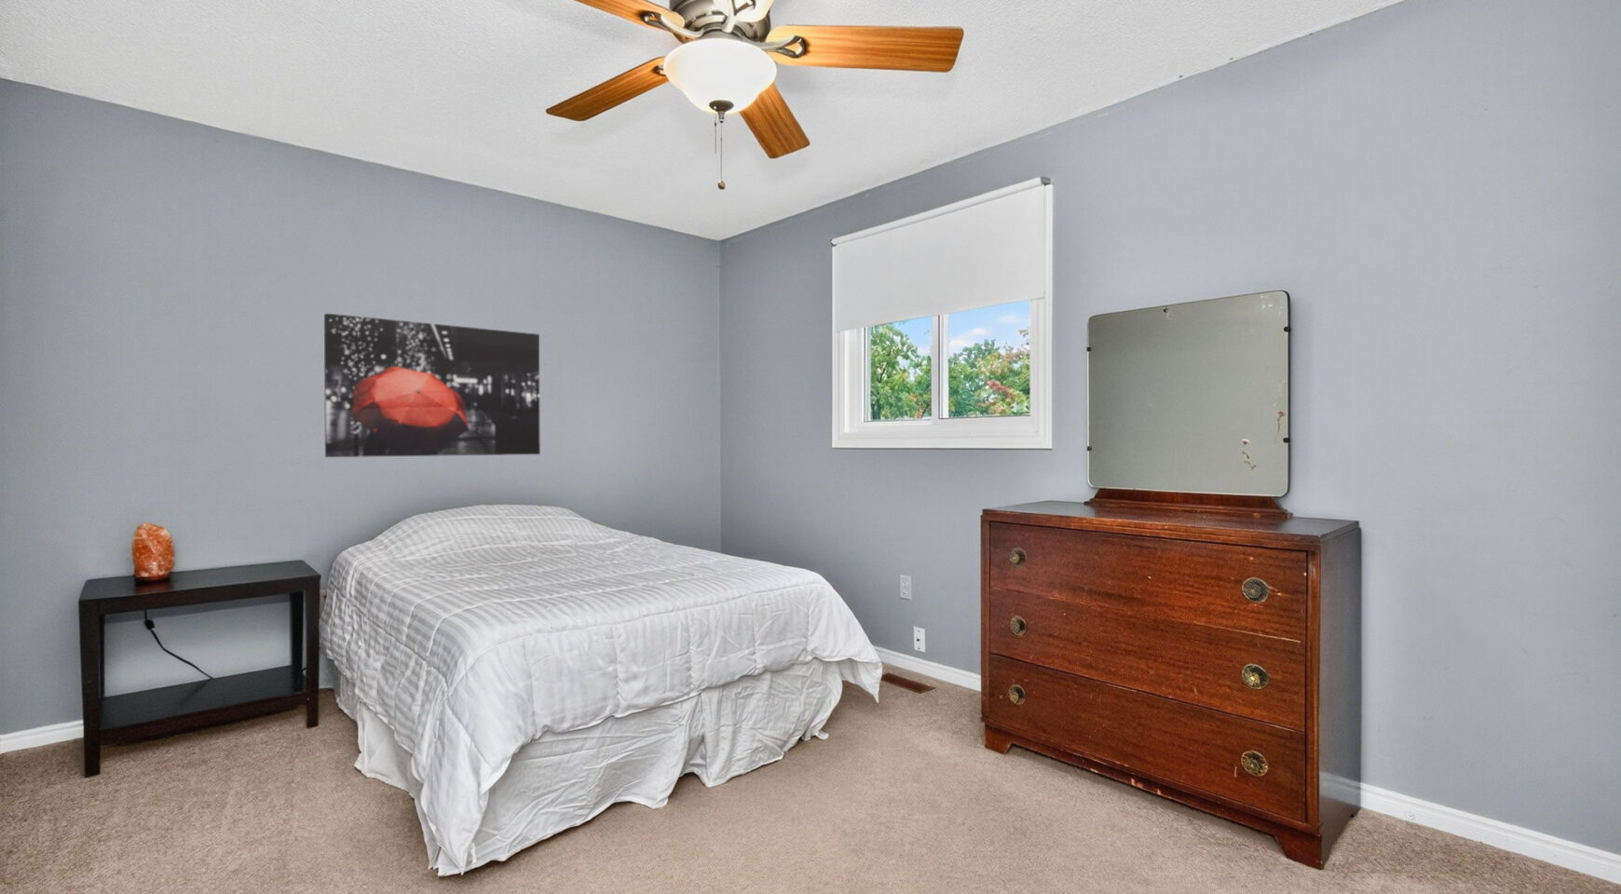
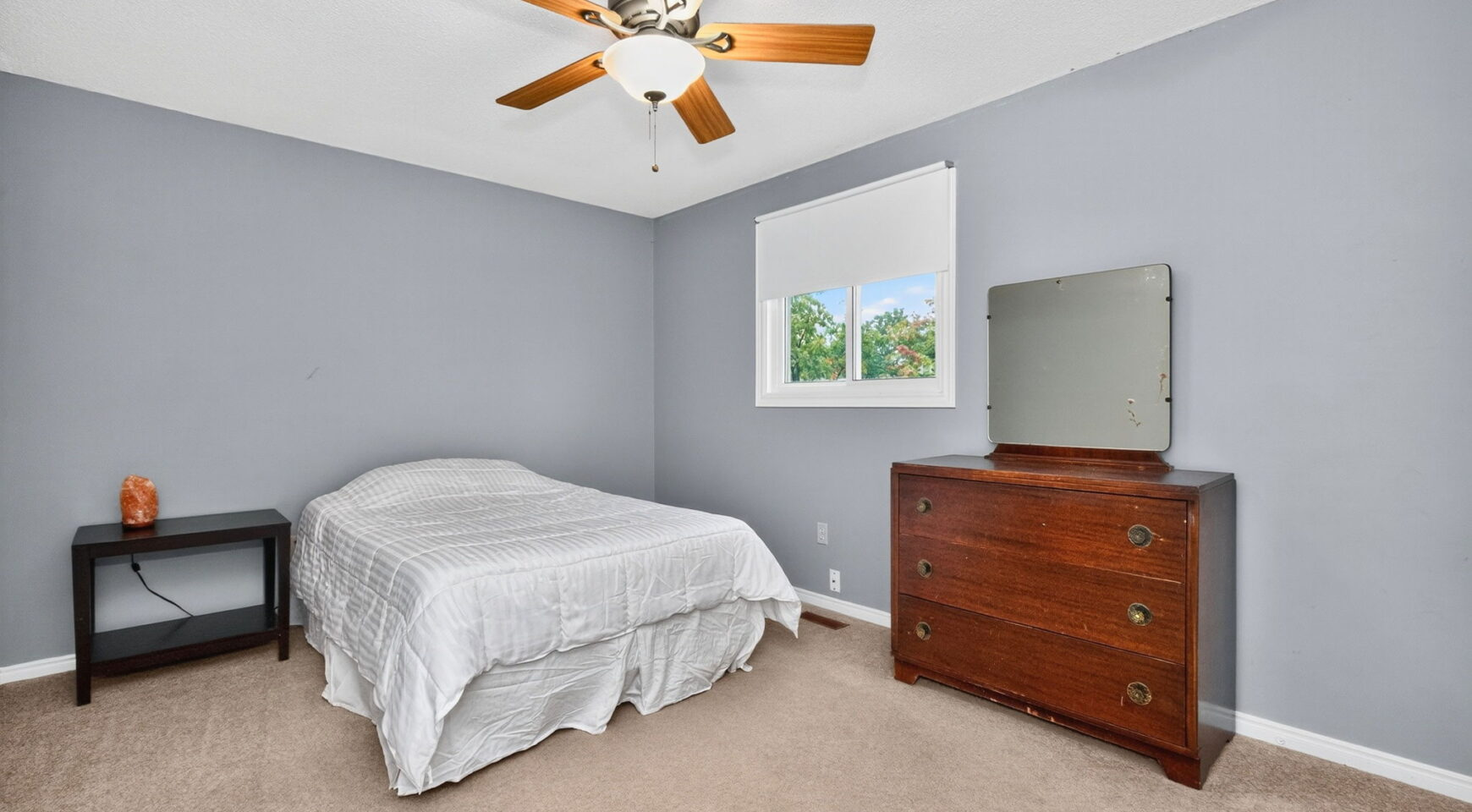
- wall art (440, 390)
